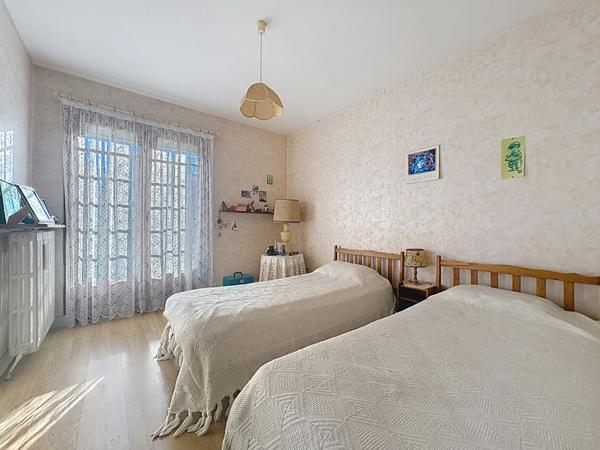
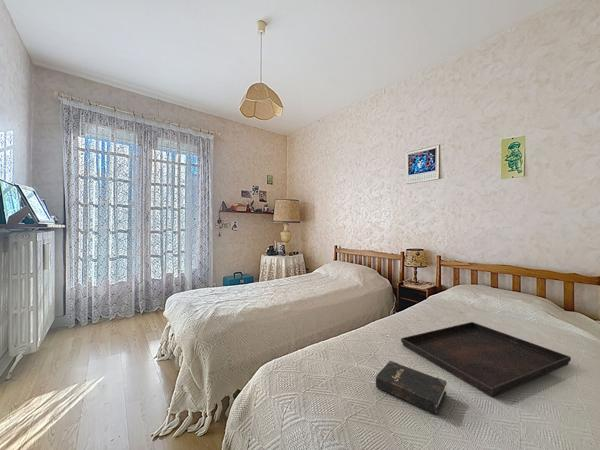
+ serving tray (479, 350)
+ hardback book (410, 384)
